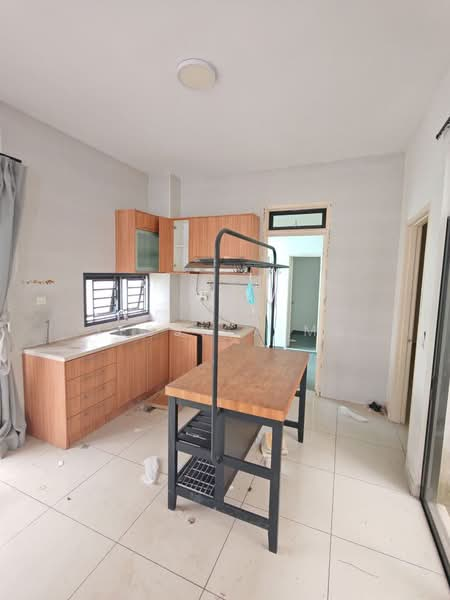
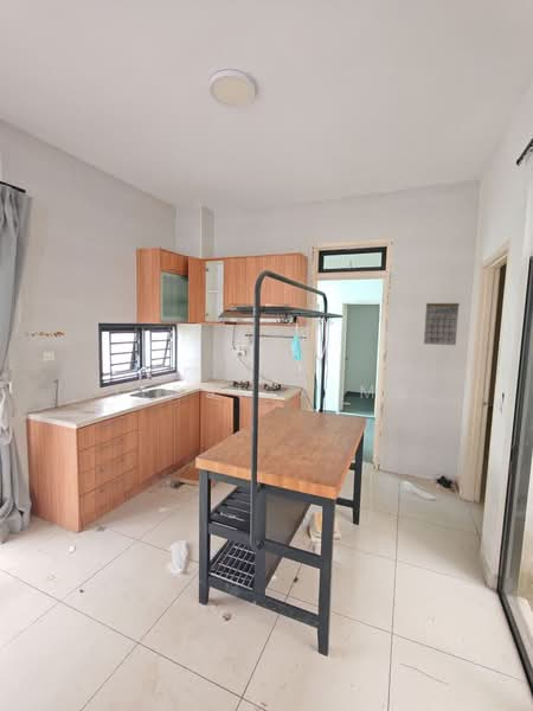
+ calendar (441, 319)
